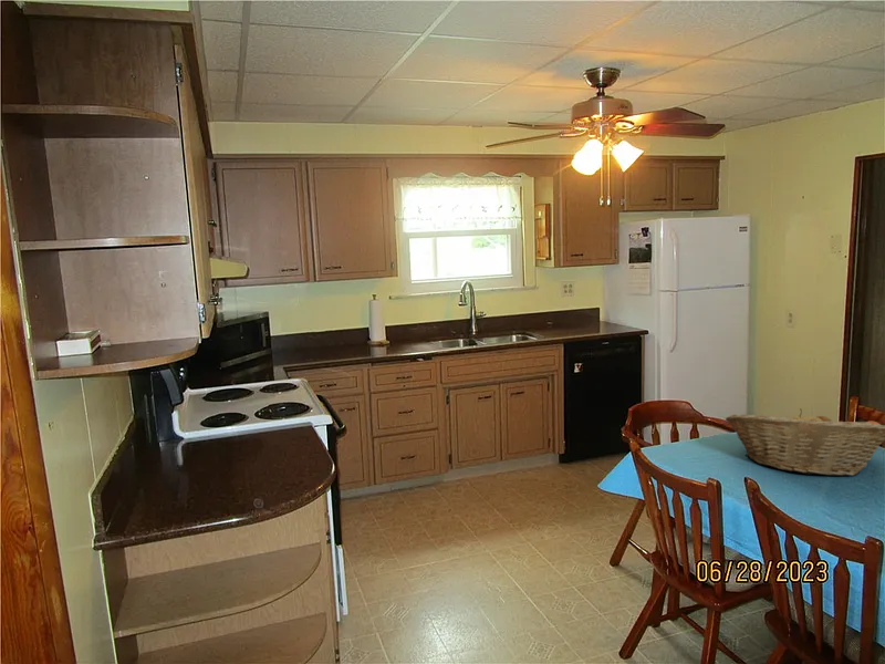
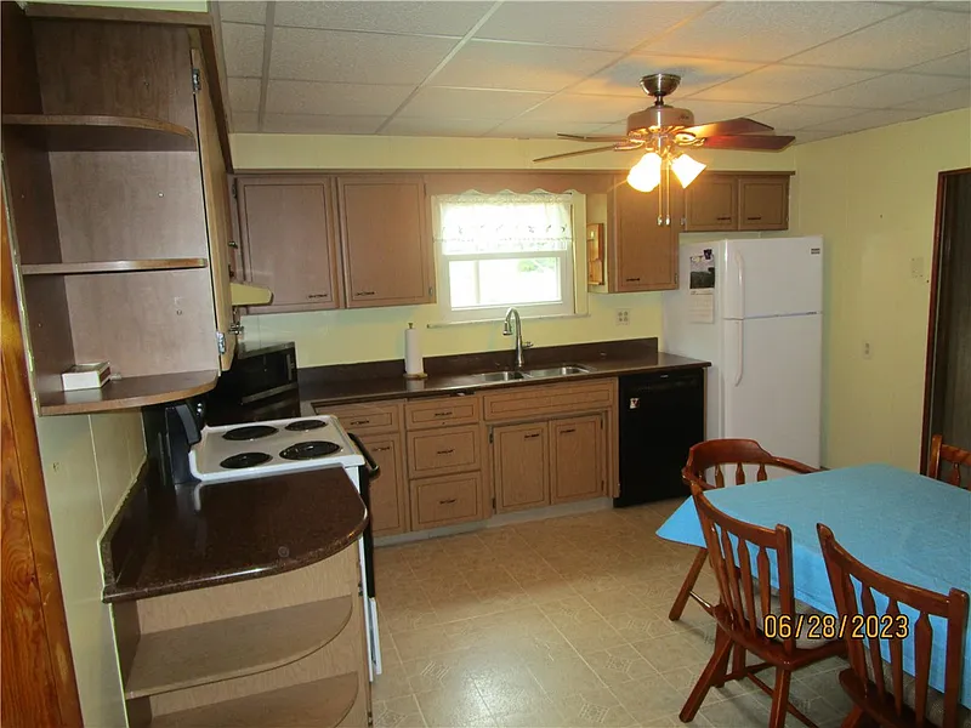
- fruit basket (803, 435)
